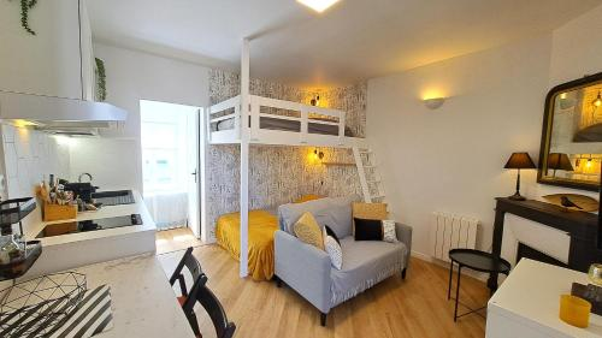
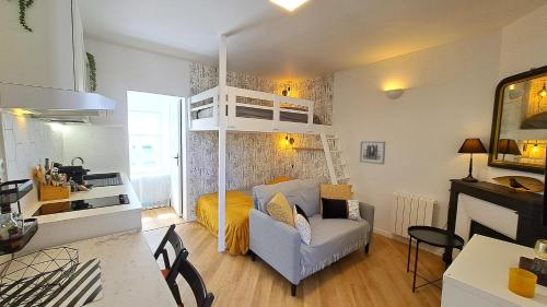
+ wall art (371, 152)
